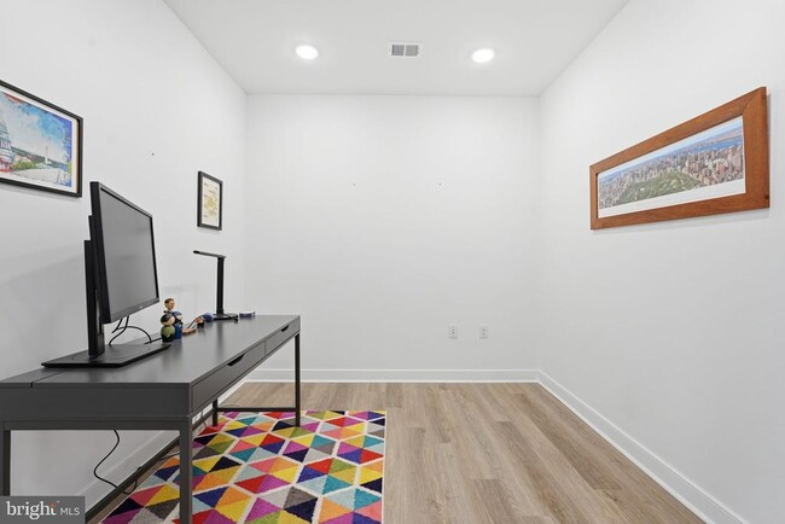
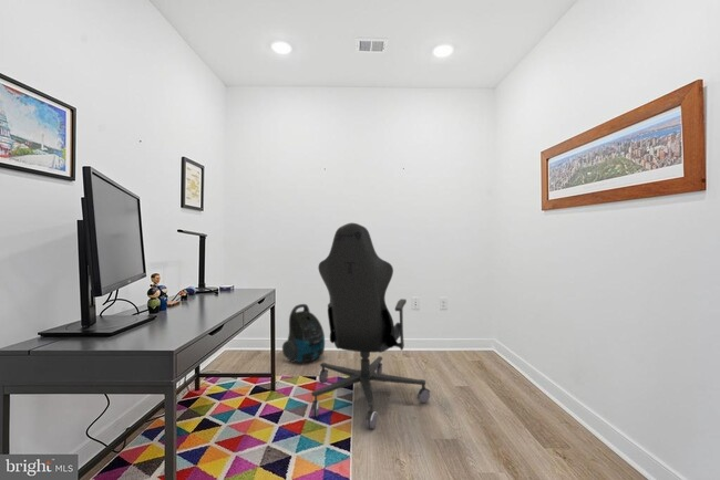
+ vacuum cleaner (305, 332)
+ office chair (358, 311)
